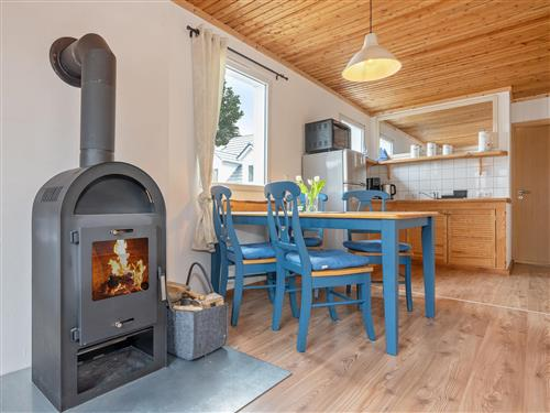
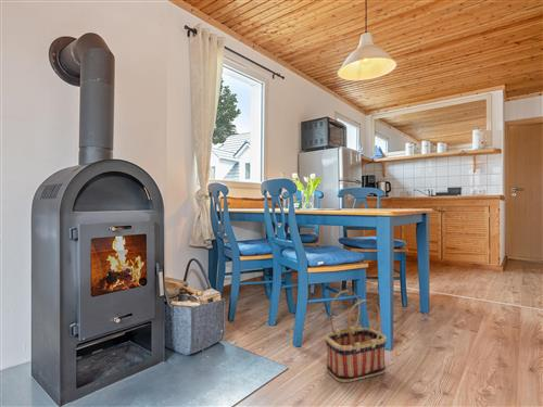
+ basket (355, 332)
